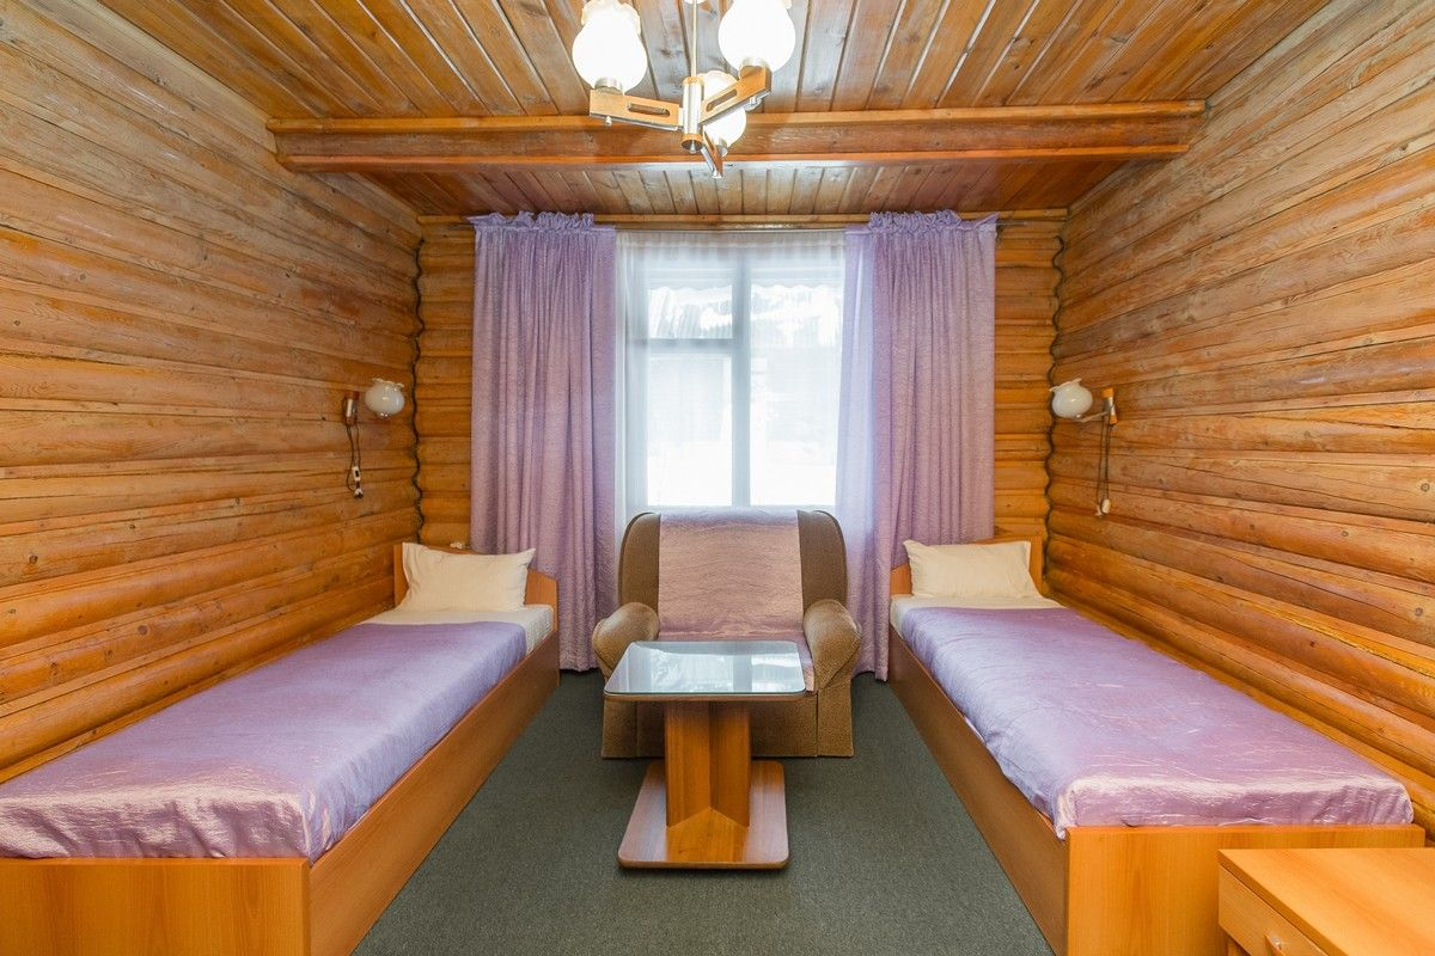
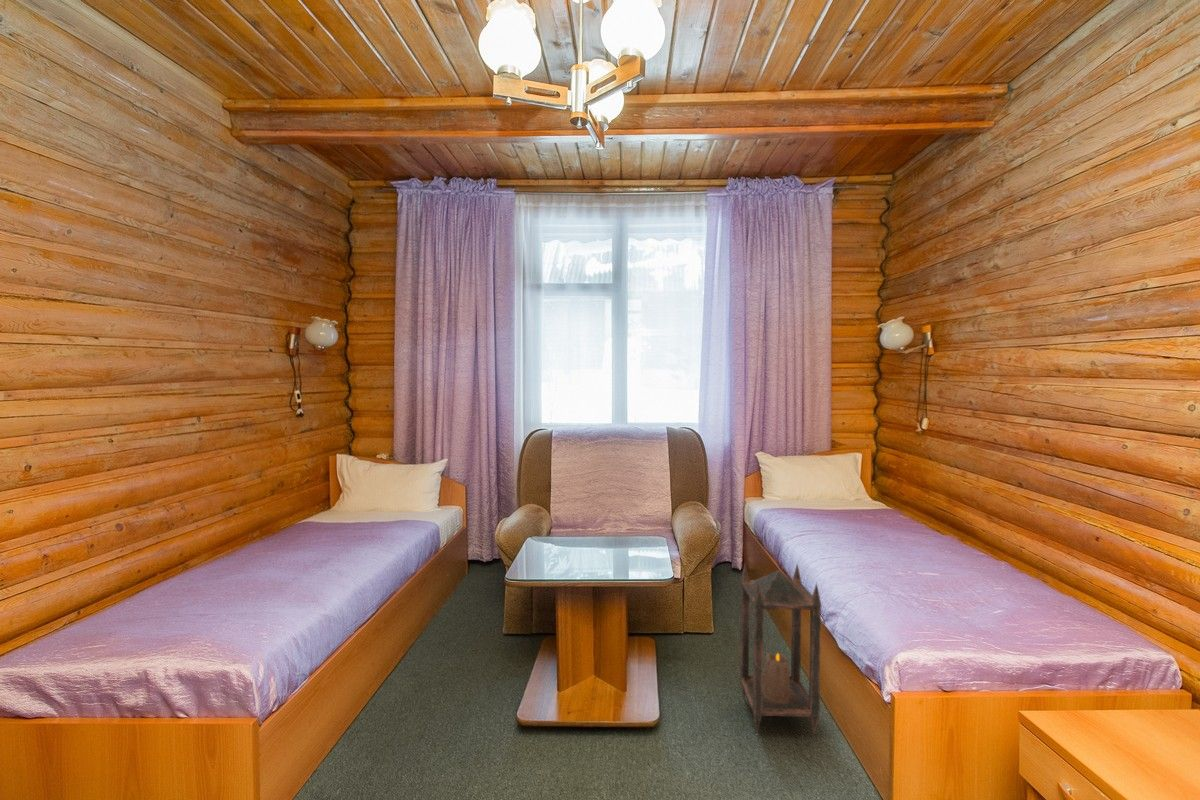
+ lantern (777, 653)
